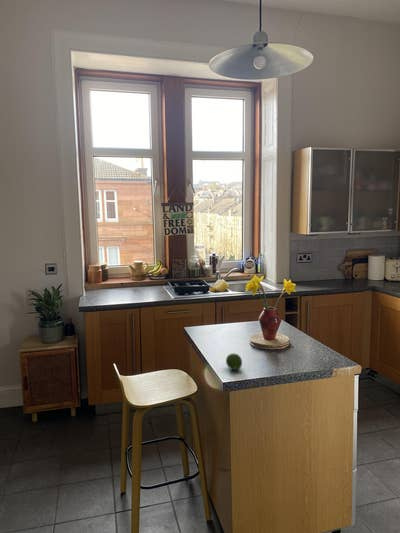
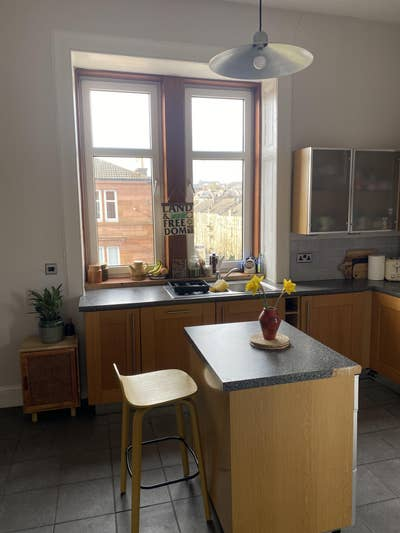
- fruit (234, 361)
